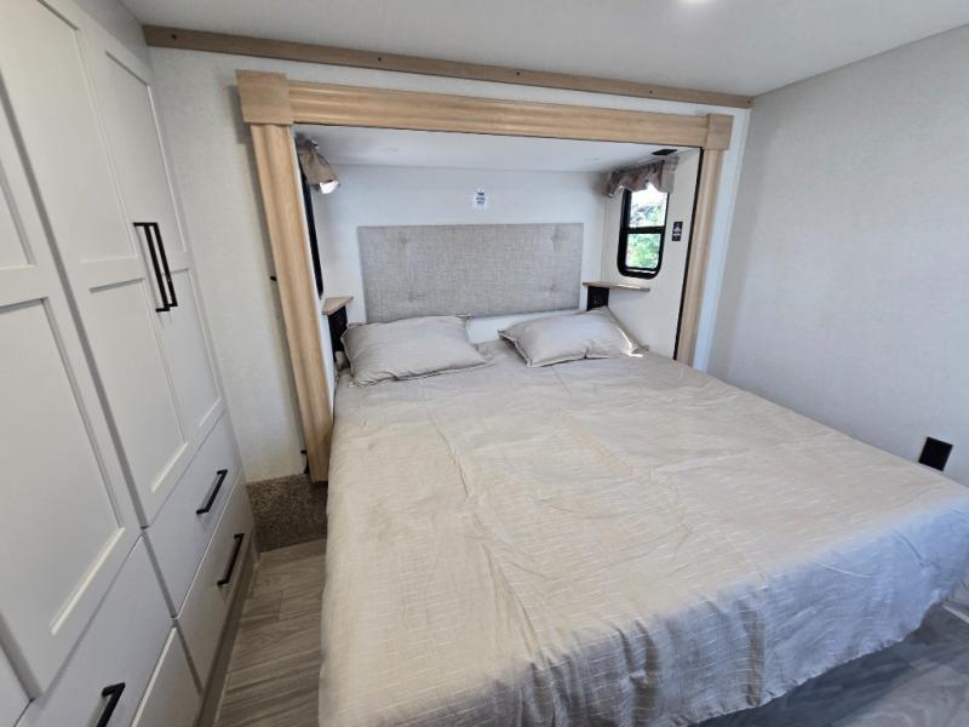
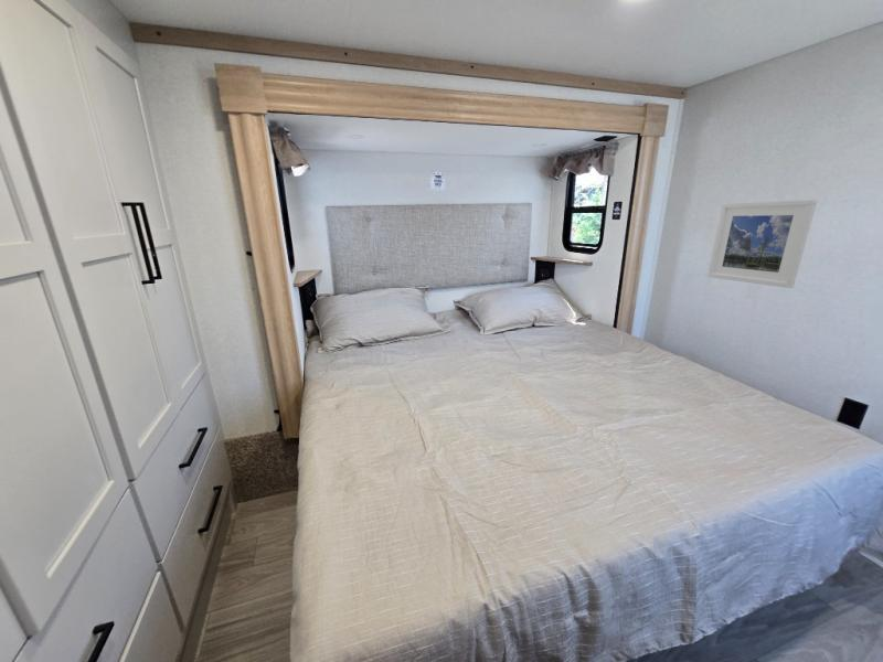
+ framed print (755, 243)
